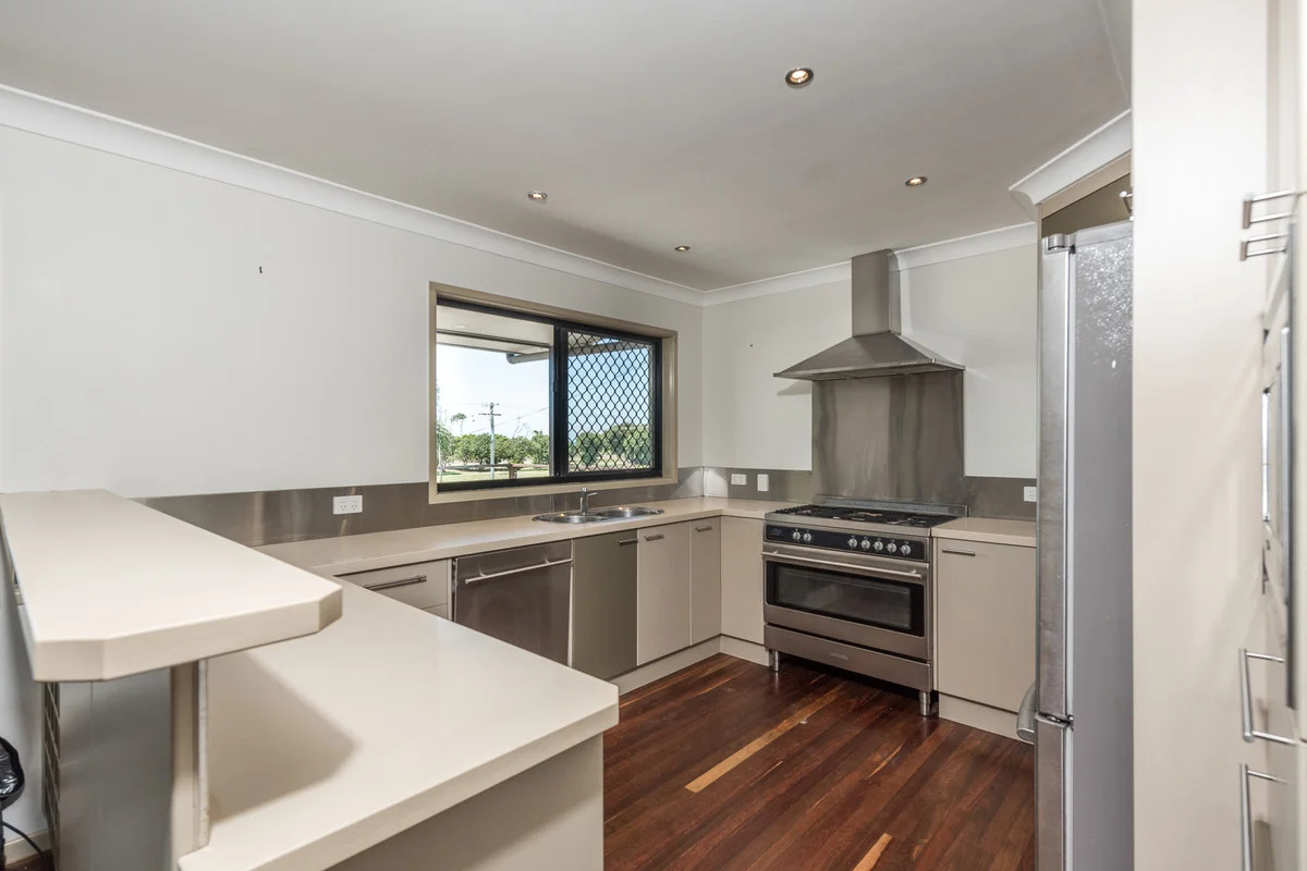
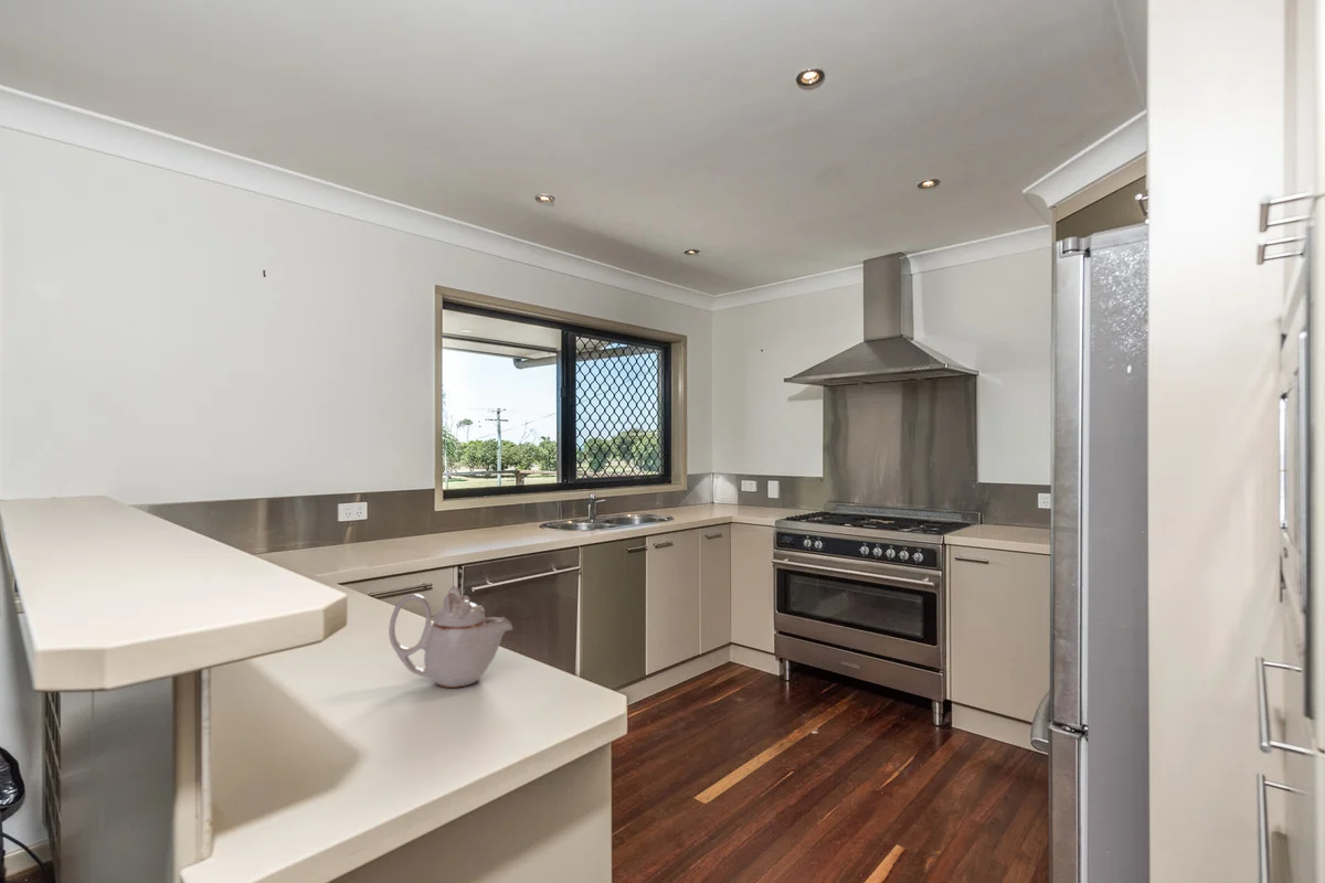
+ teapot (452, 634)
